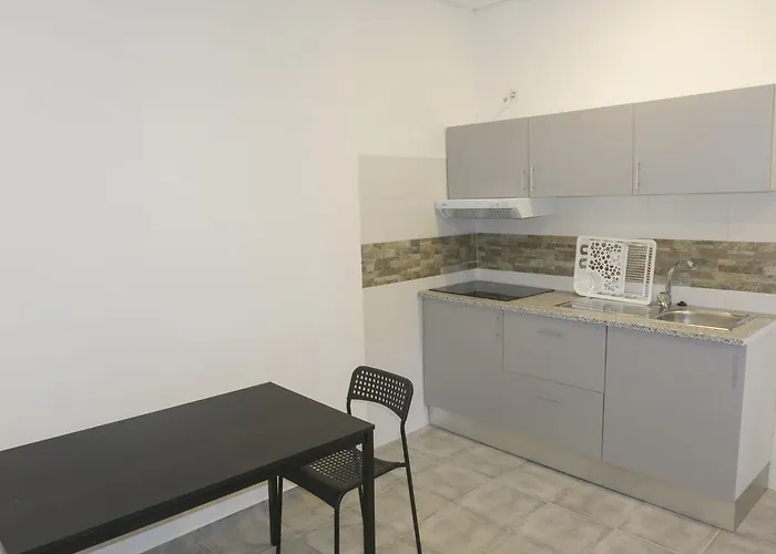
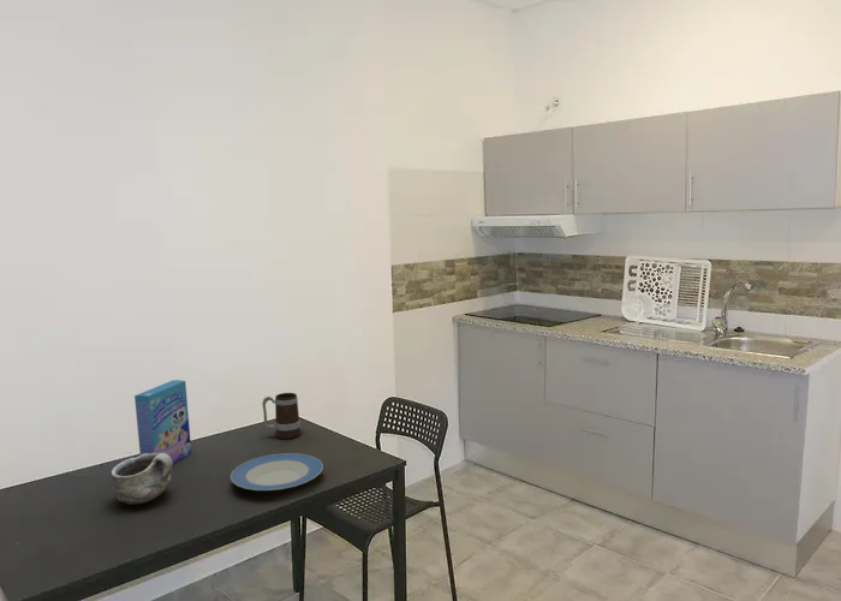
+ plate (278, 475)
+ bowl (145, 475)
+ mug (281, 415)
+ cereal box (163, 424)
